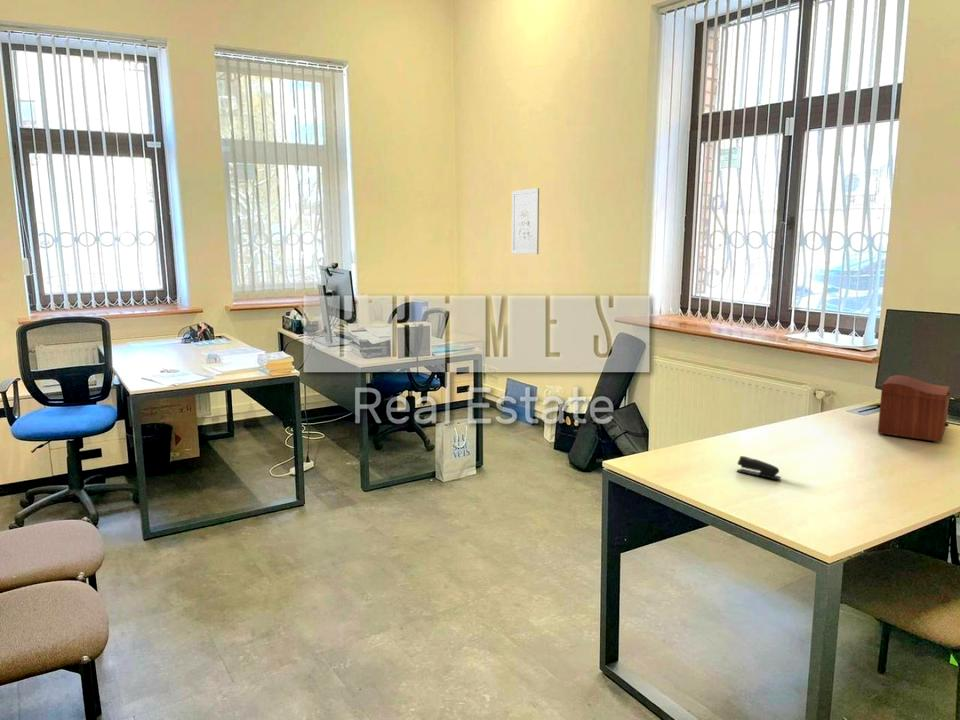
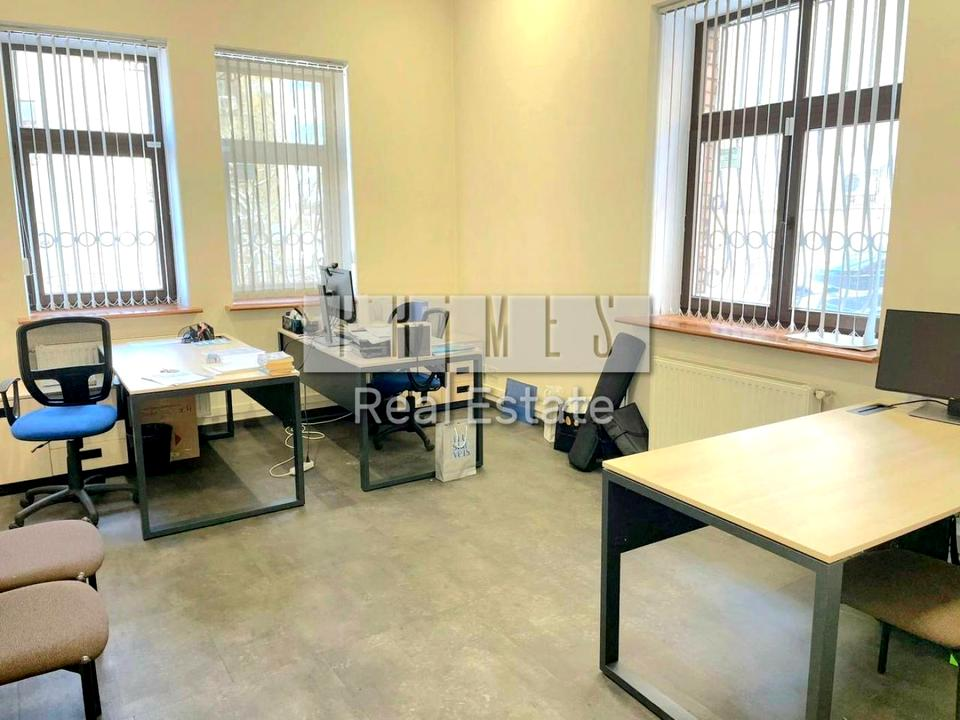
- wall art (525, 222)
- stapler (759, 467)
- sewing box (917, 404)
